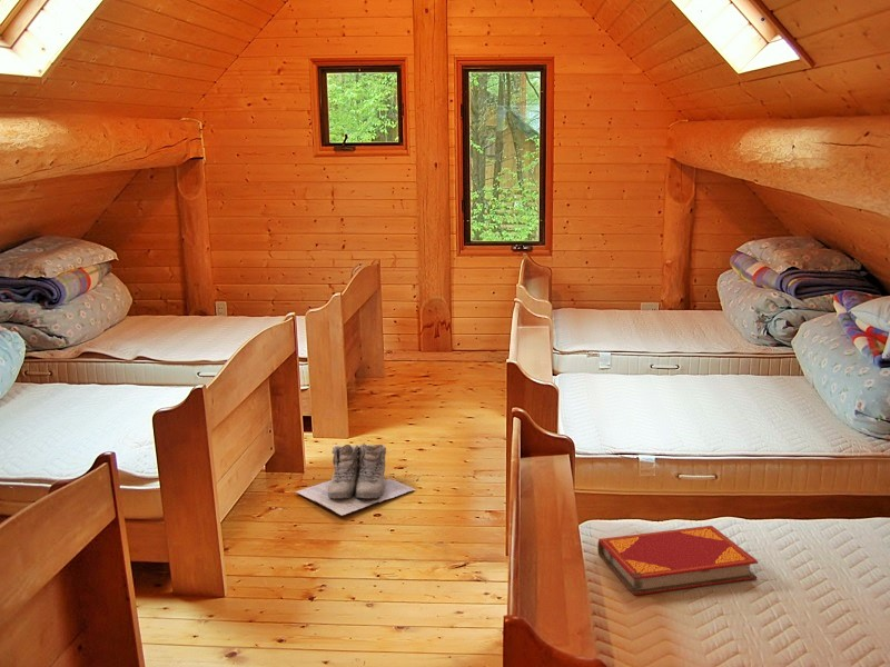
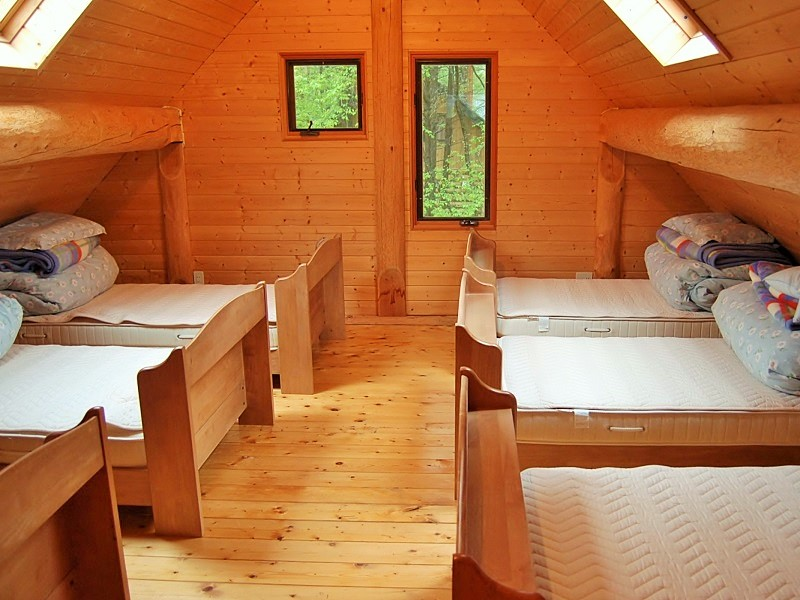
- boots (354, 468)
- hardback book (674, 557)
